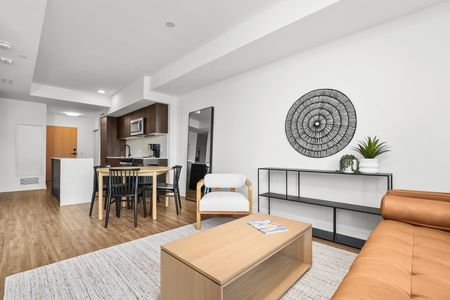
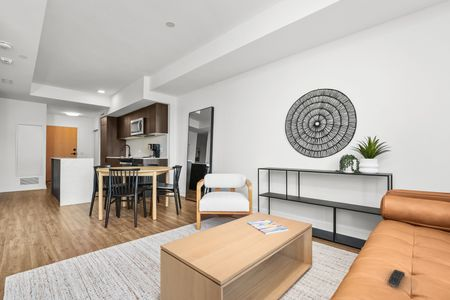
+ remote control (396, 278)
